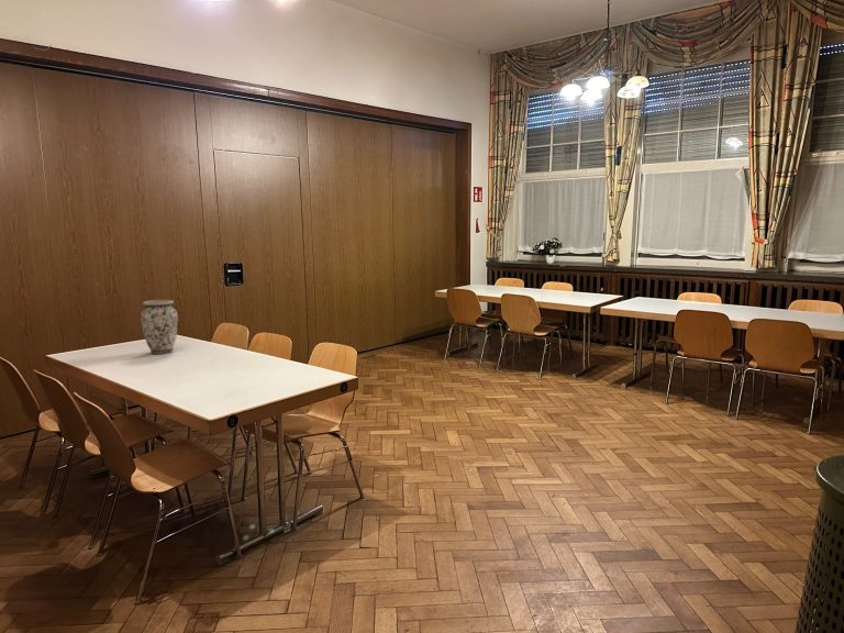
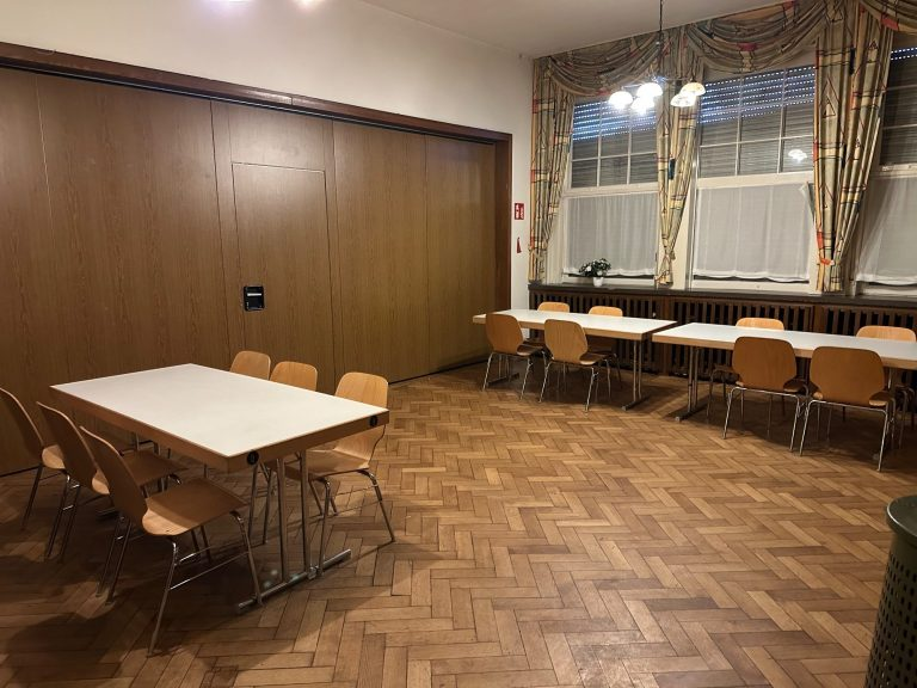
- vase (159, 326)
